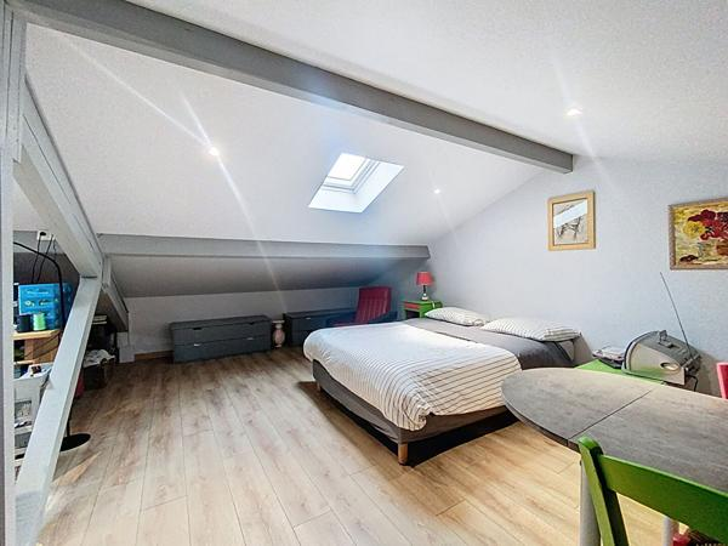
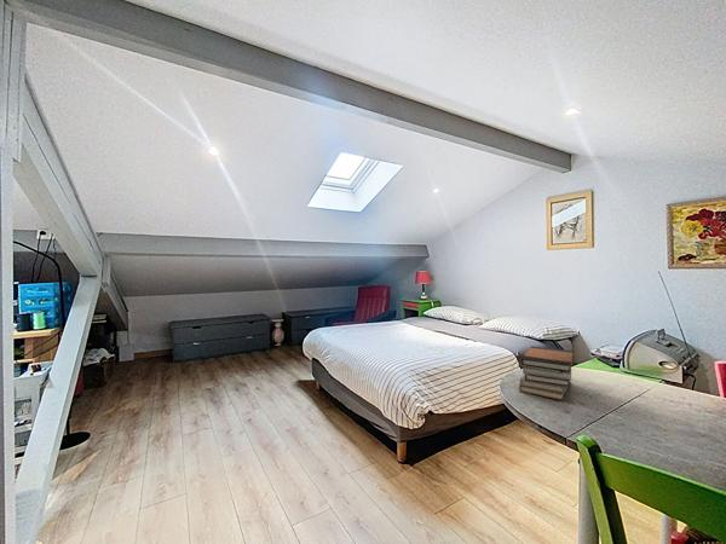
+ book stack (547, 370)
